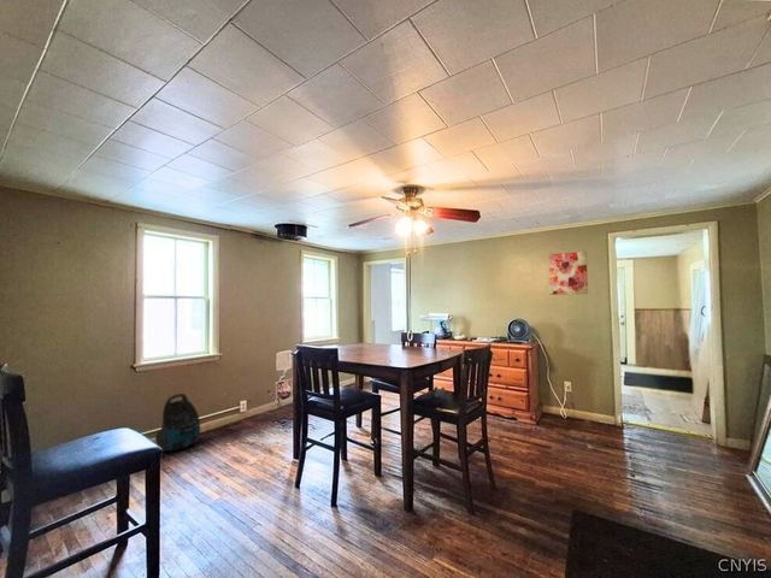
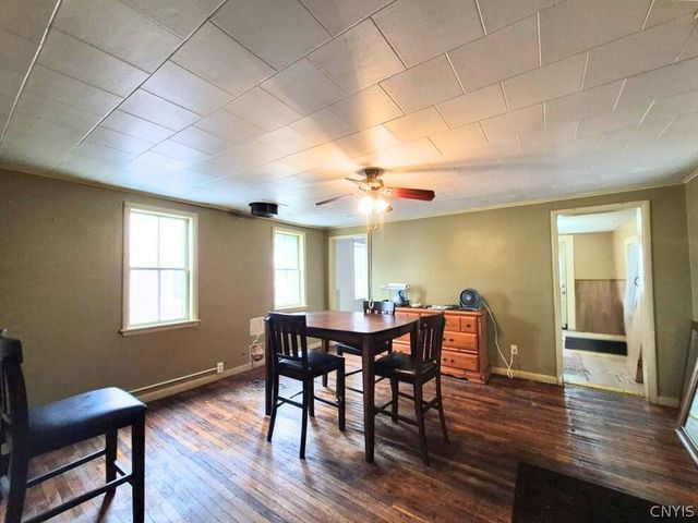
- wall art (567, 273)
- vacuum cleaner (179, 420)
